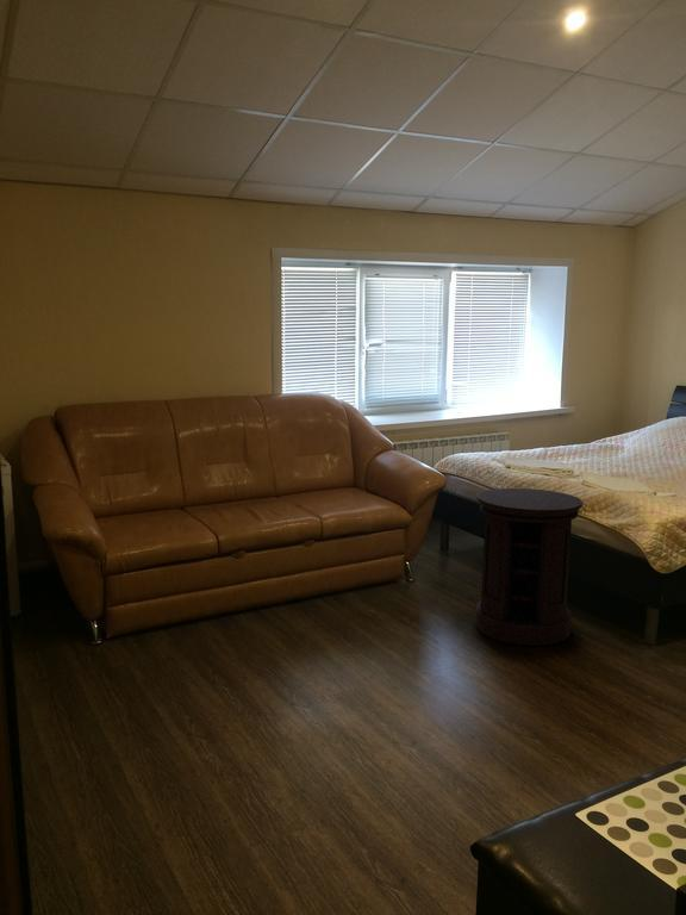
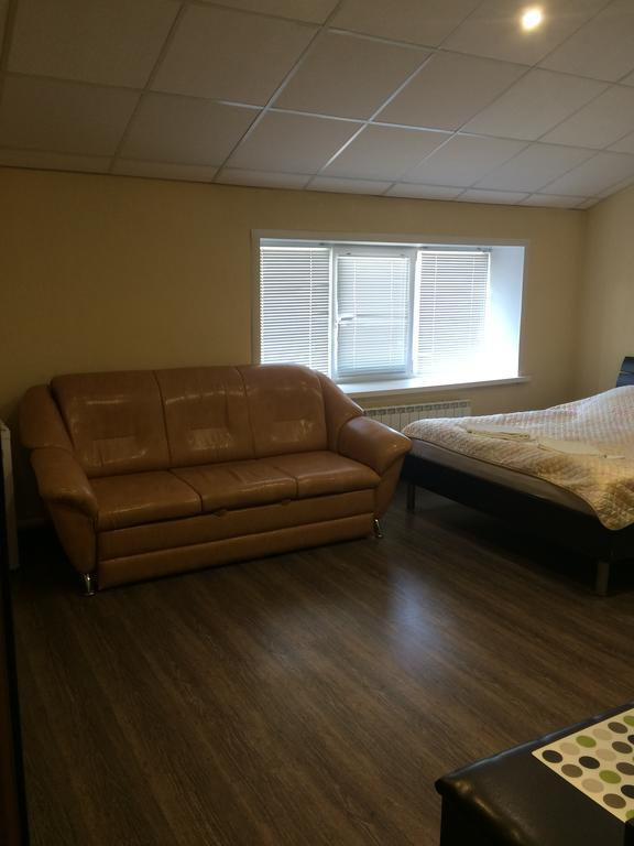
- side table (525, 562)
